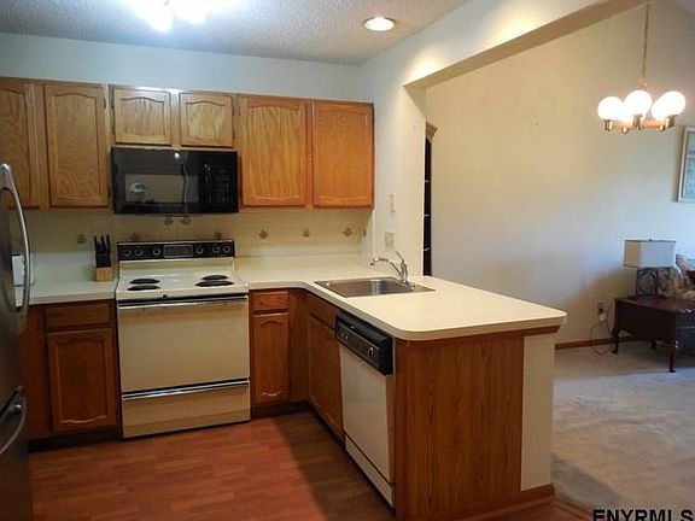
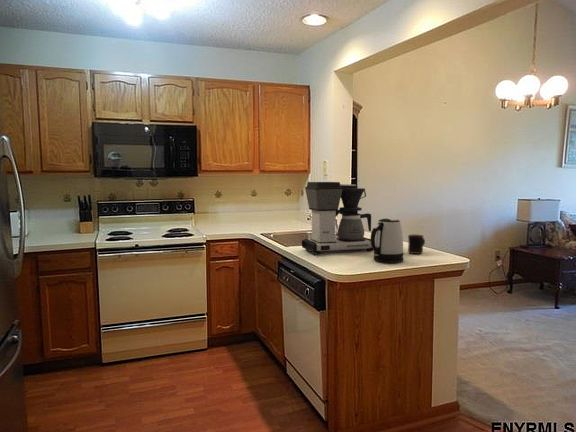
+ coffee maker (342, 216)
+ mug (417, 243)
+ kettle (385, 239)
